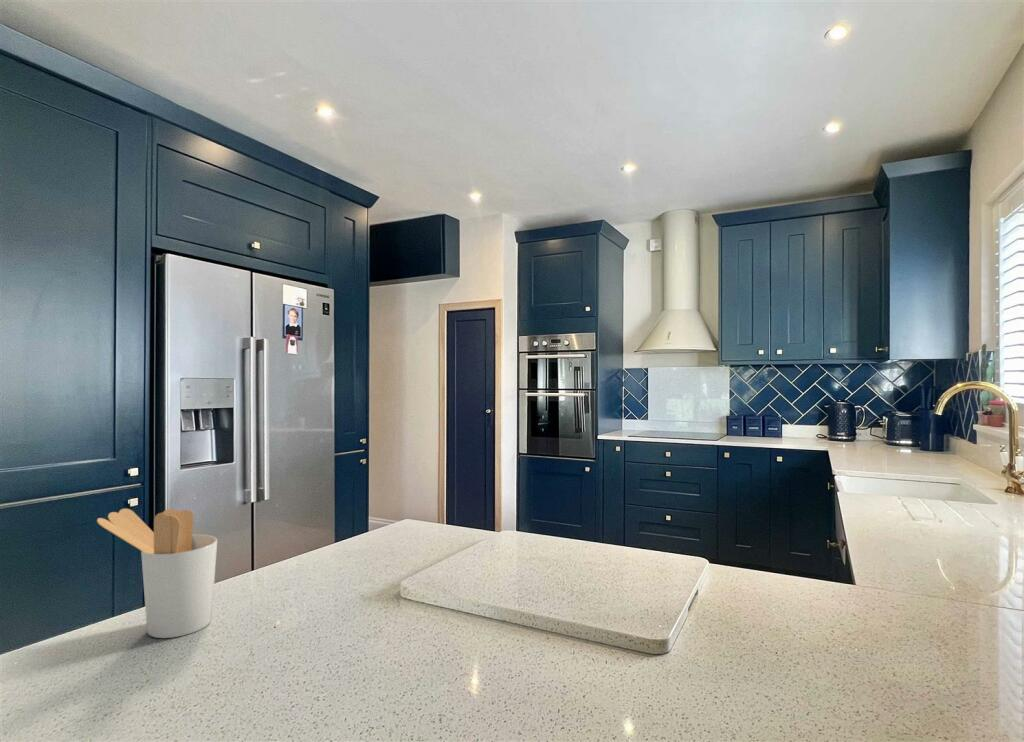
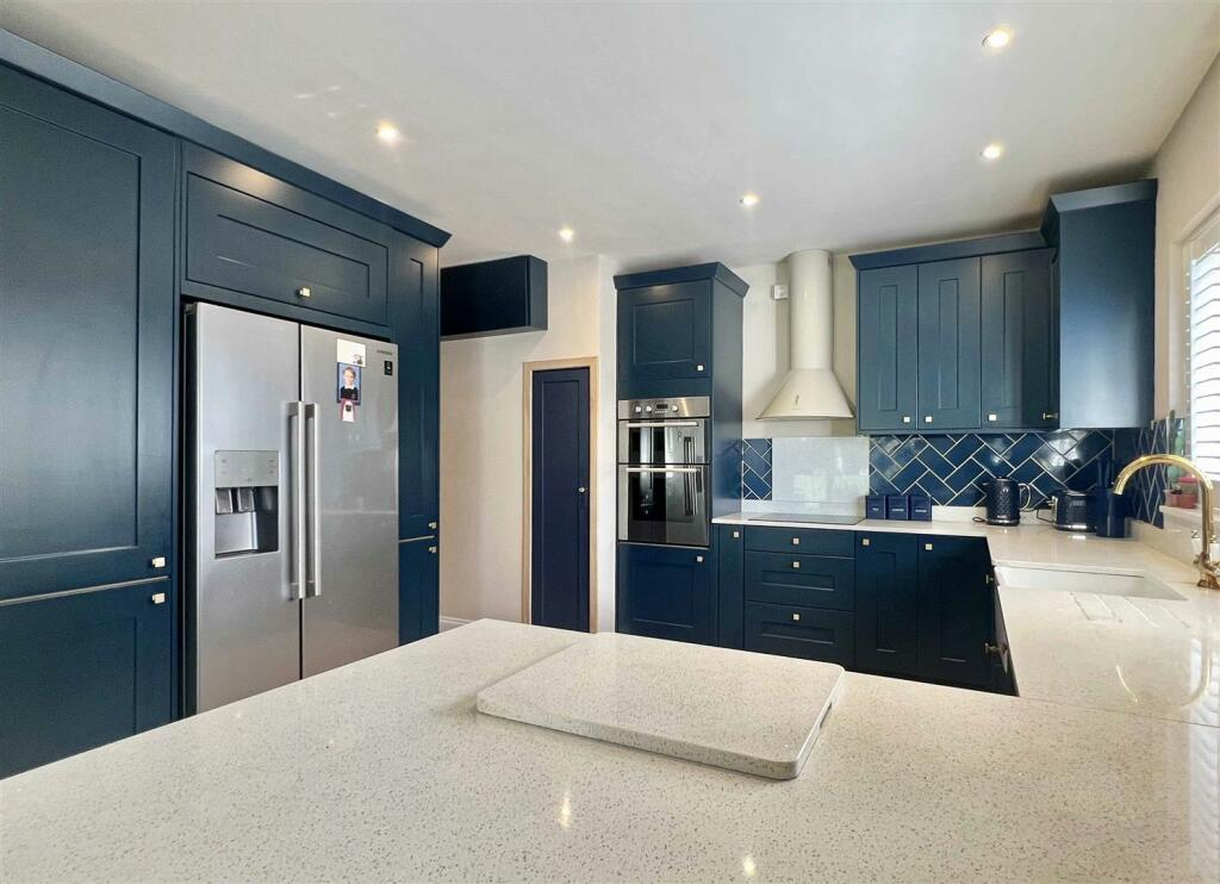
- utensil holder (160, 566)
